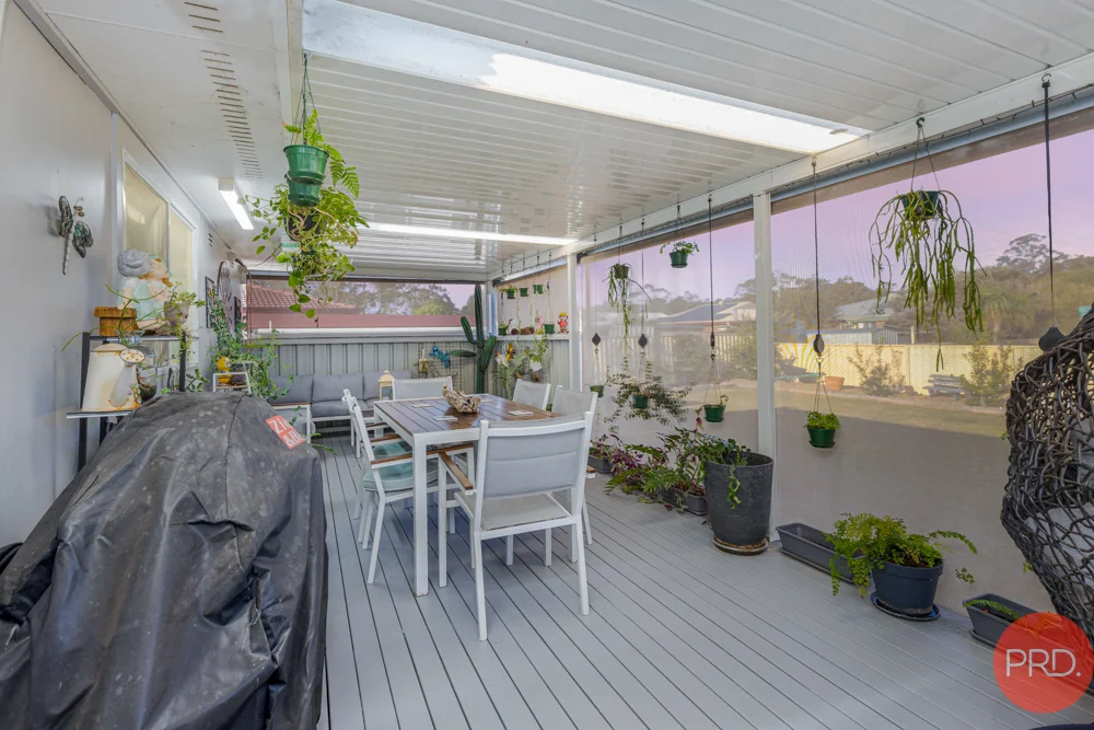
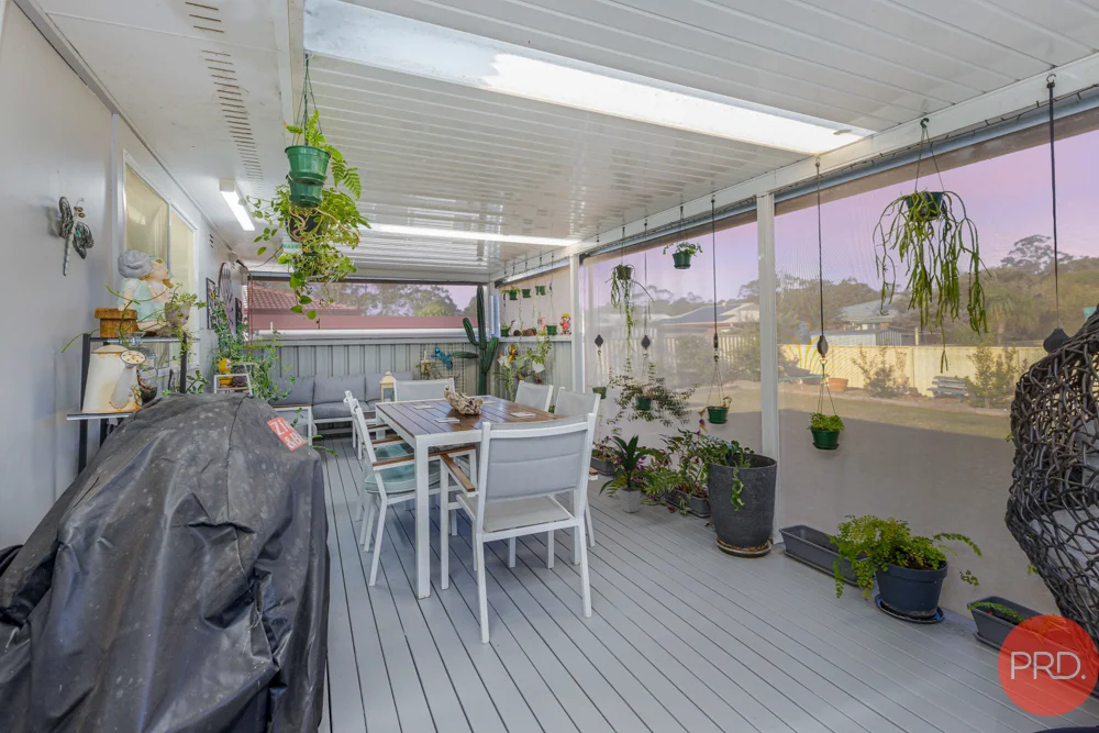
+ indoor plant (626, 470)
